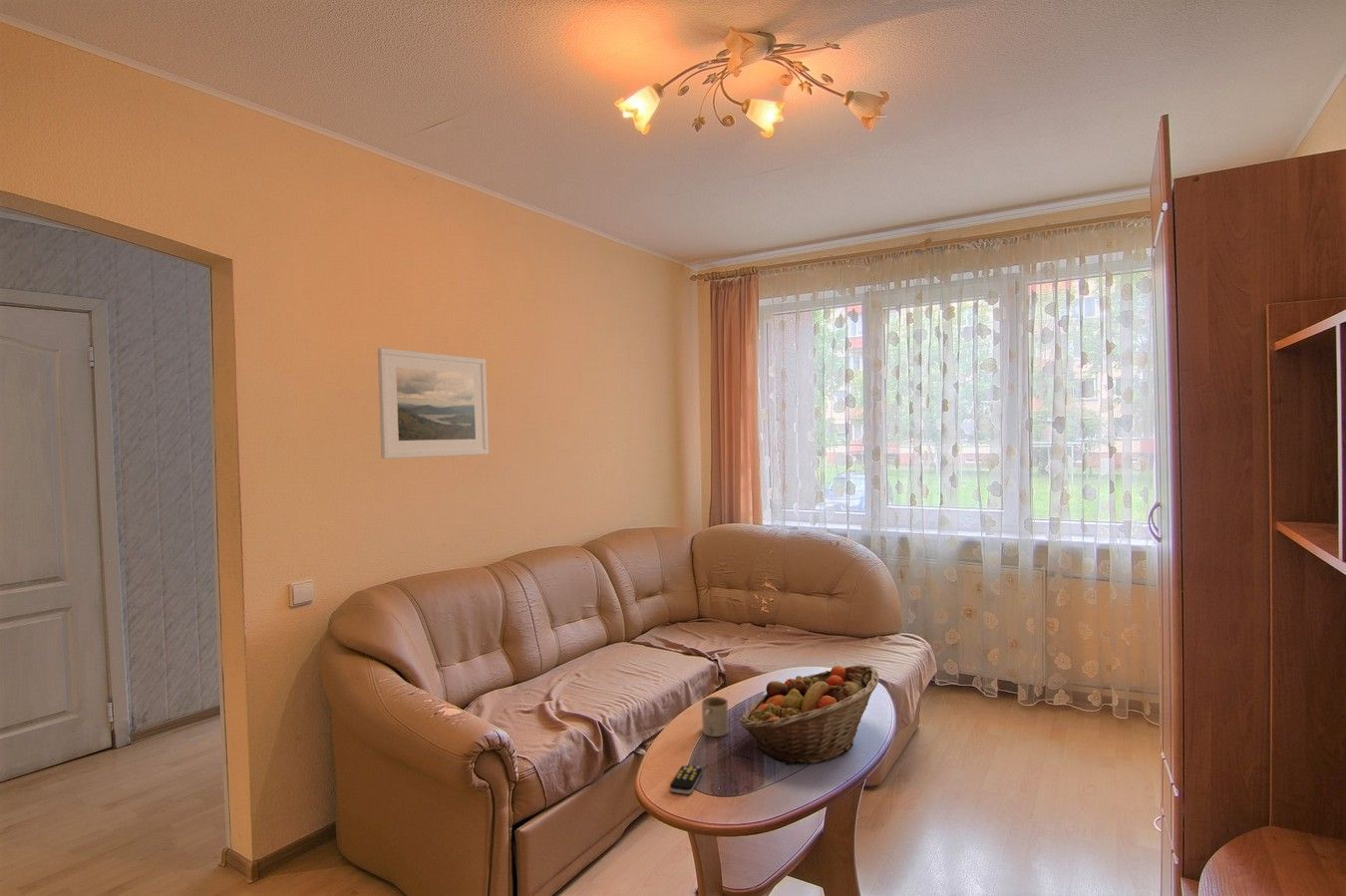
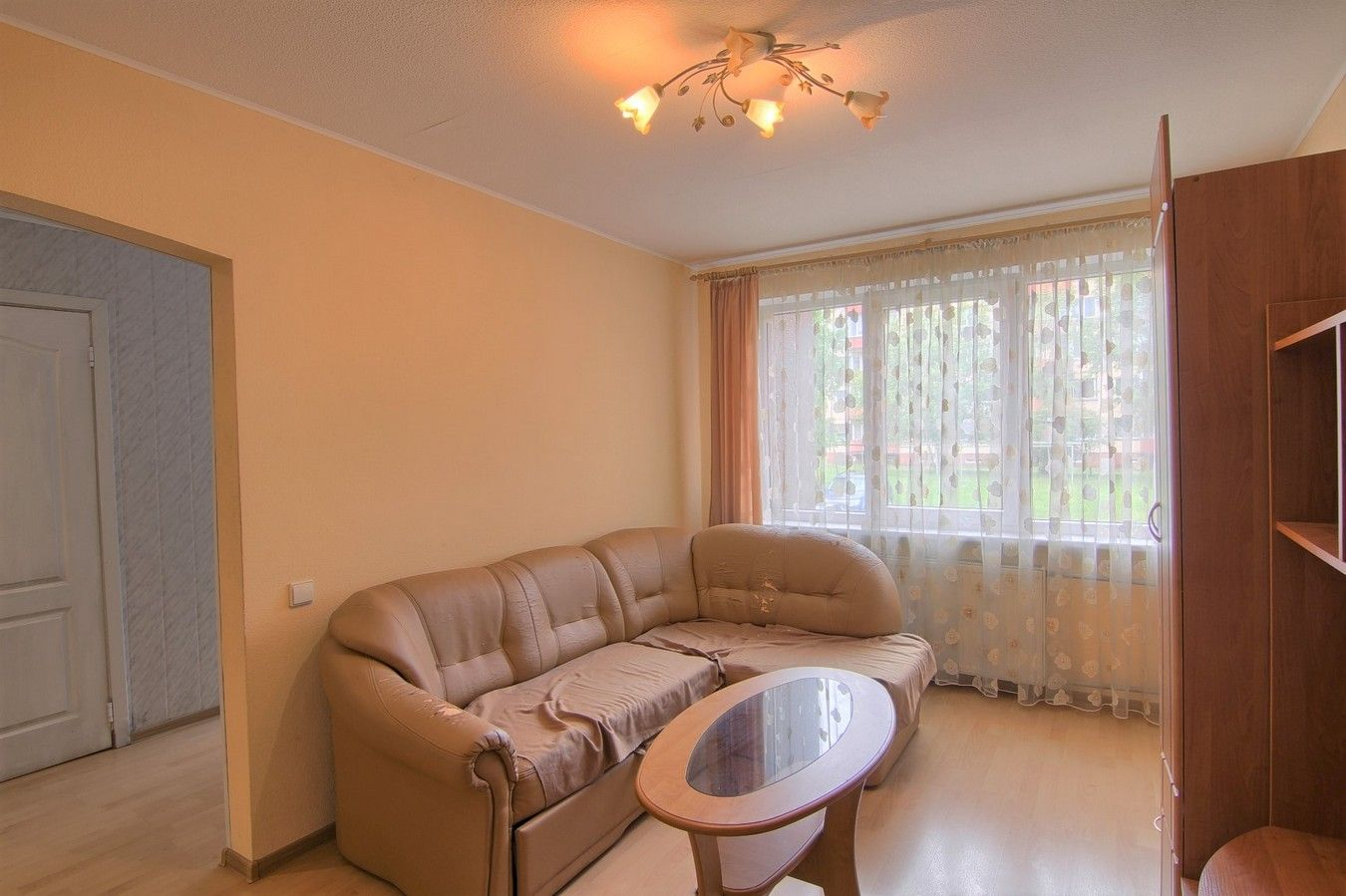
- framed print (437, 405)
- fruit basket (811, 707)
- mug (713, 719)
- remote control (686, 778)
